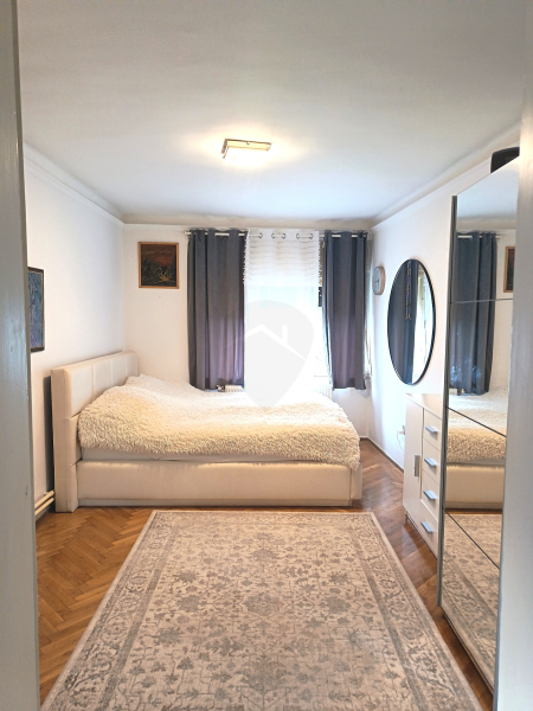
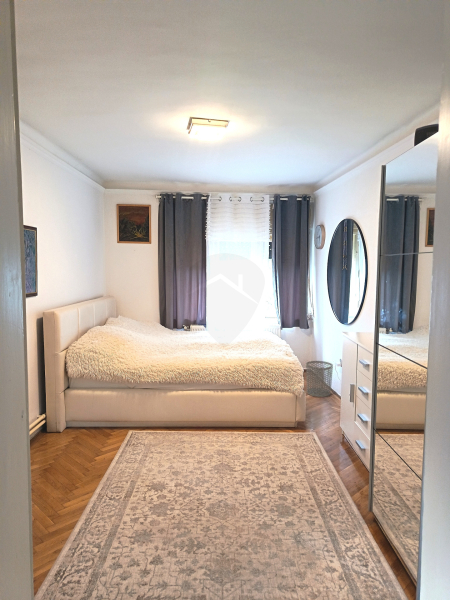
+ waste bin (318, 378)
